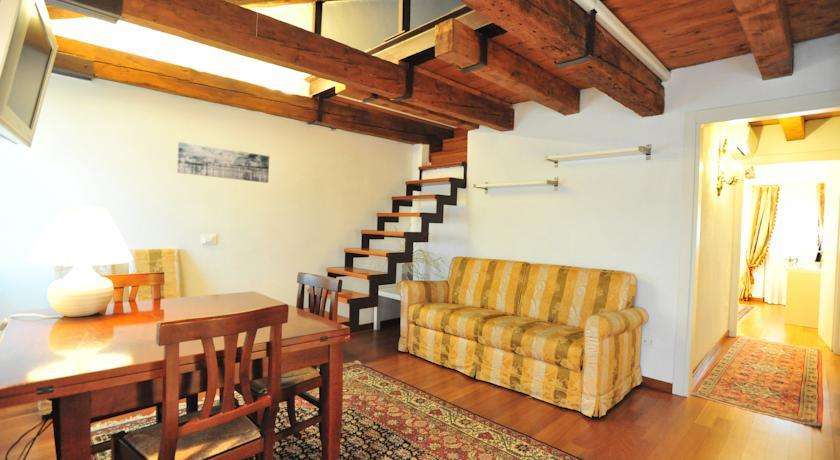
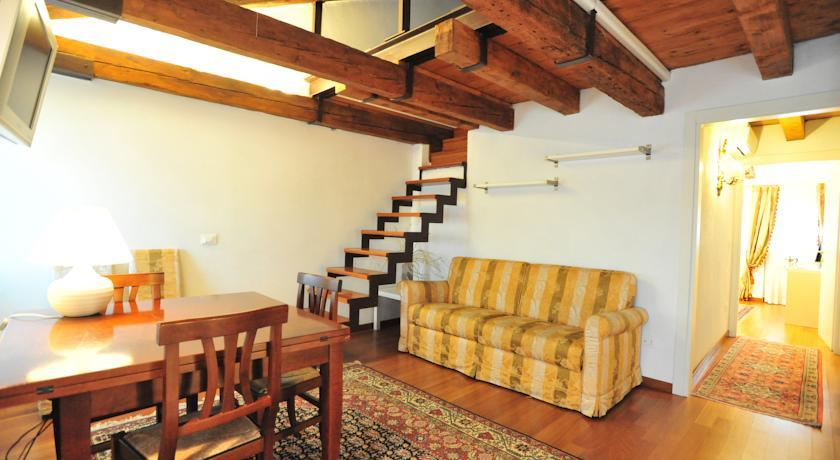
- wall art (226, 163)
